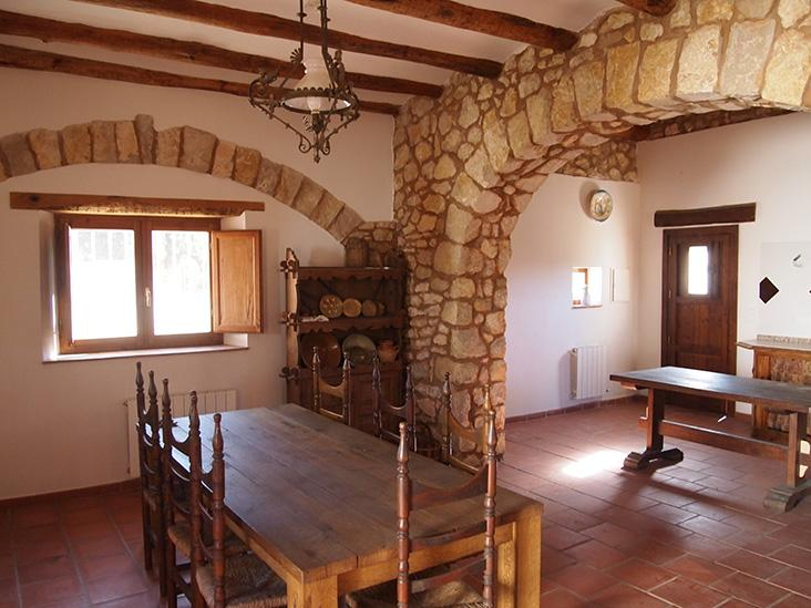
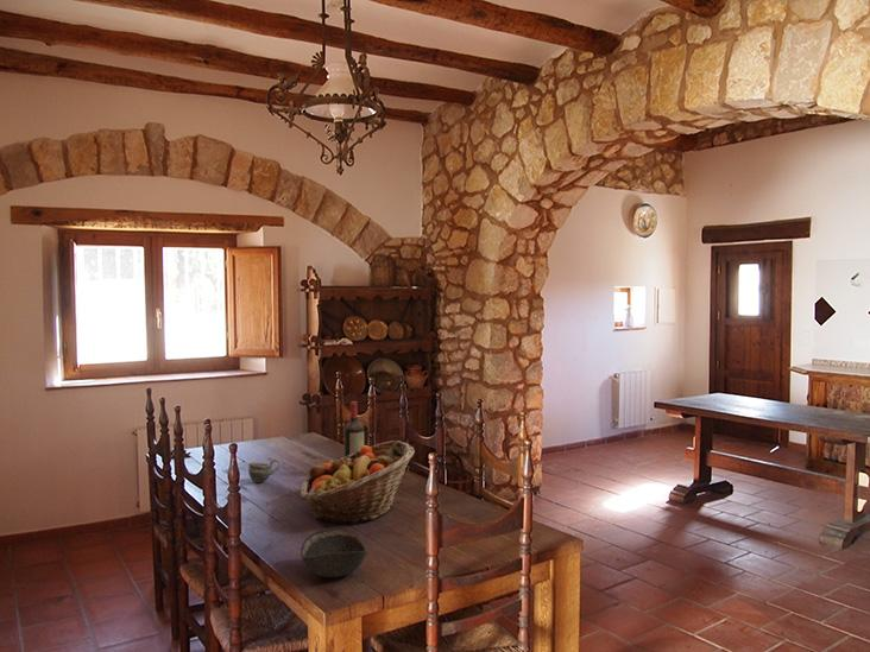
+ wine bottle (354, 437)
+ bowl (334, 556)
+ fruit basket (358, 477)
+ cup (263, 470)
